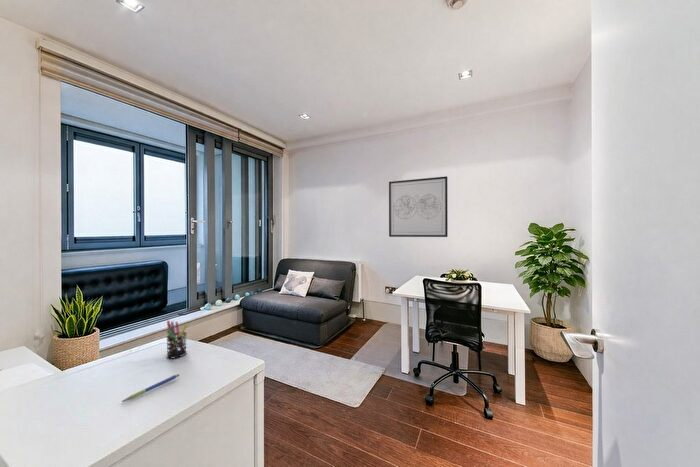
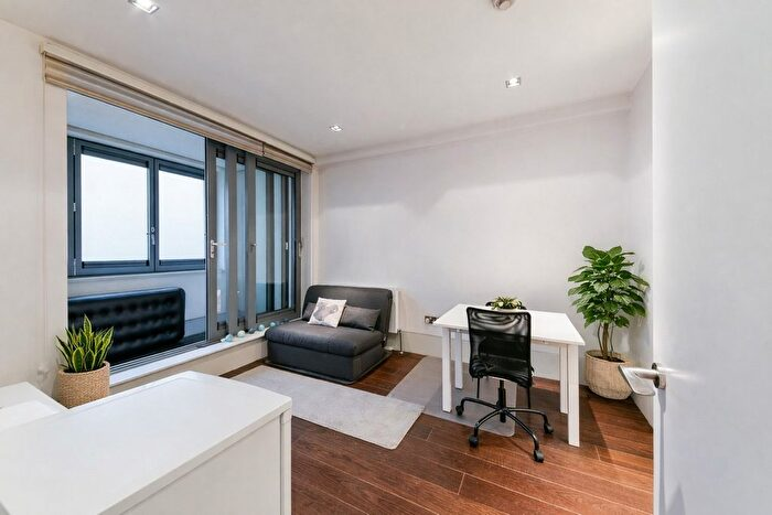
- pen (152, 387)
- pen holder (174, 338)
- wall art (416, 208)
